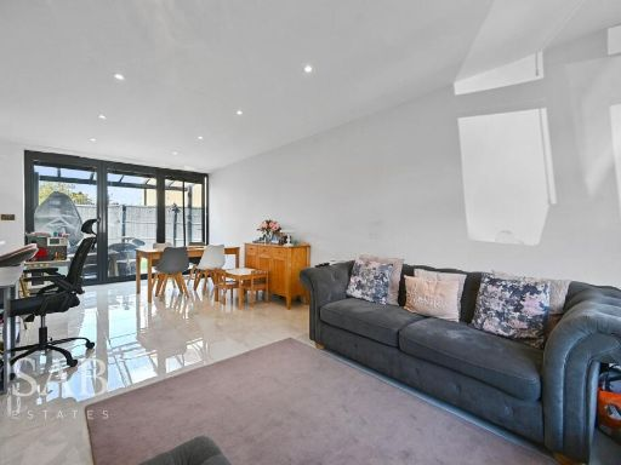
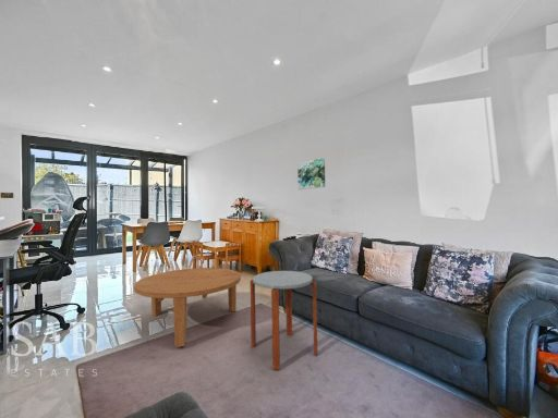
+ coffee table (191, 296)
+ side table (287, 312)
+ wall art (311, 174)
